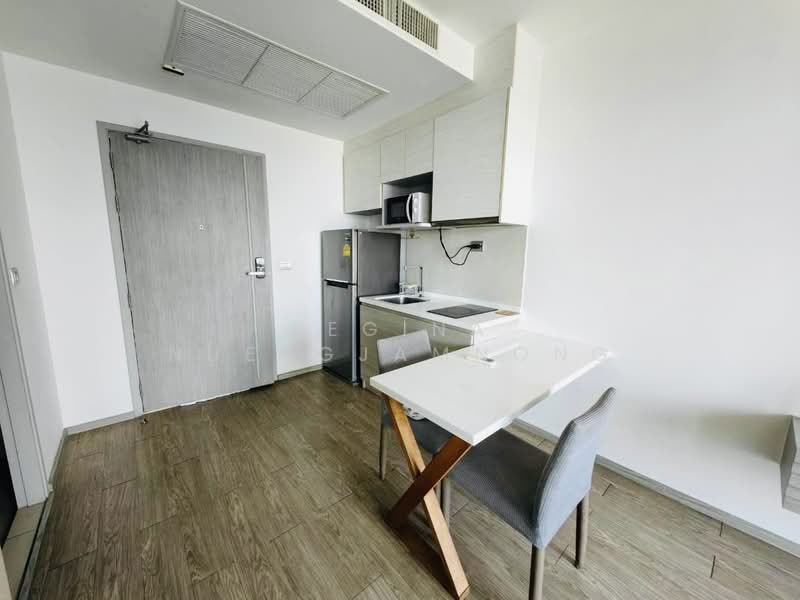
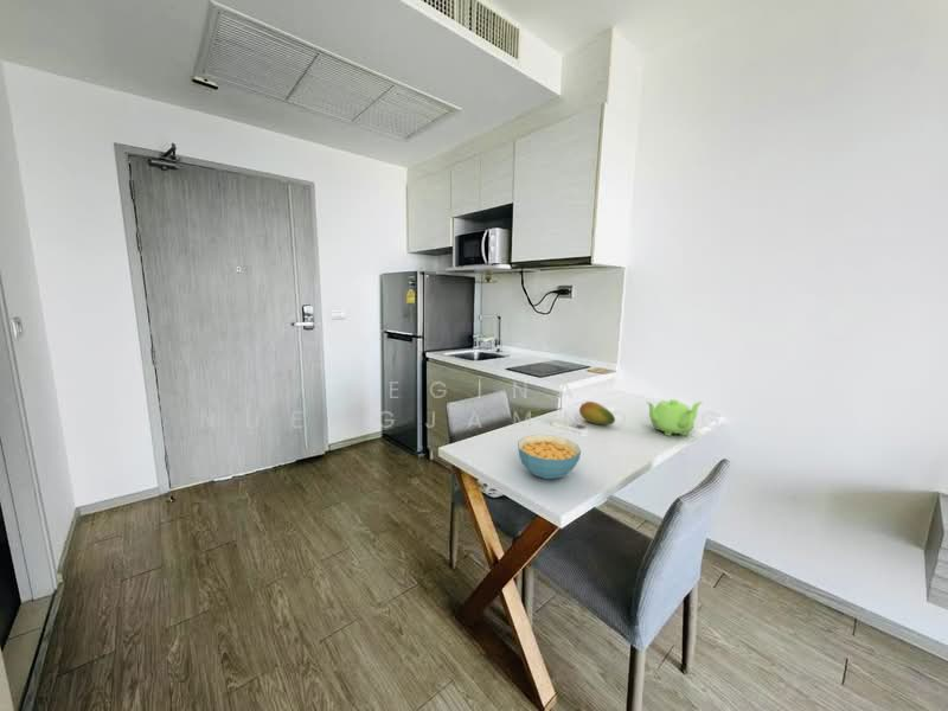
+ fruit (596, 412)
+ teapot (674, 416)
+ cereal bowl (547, 460)
